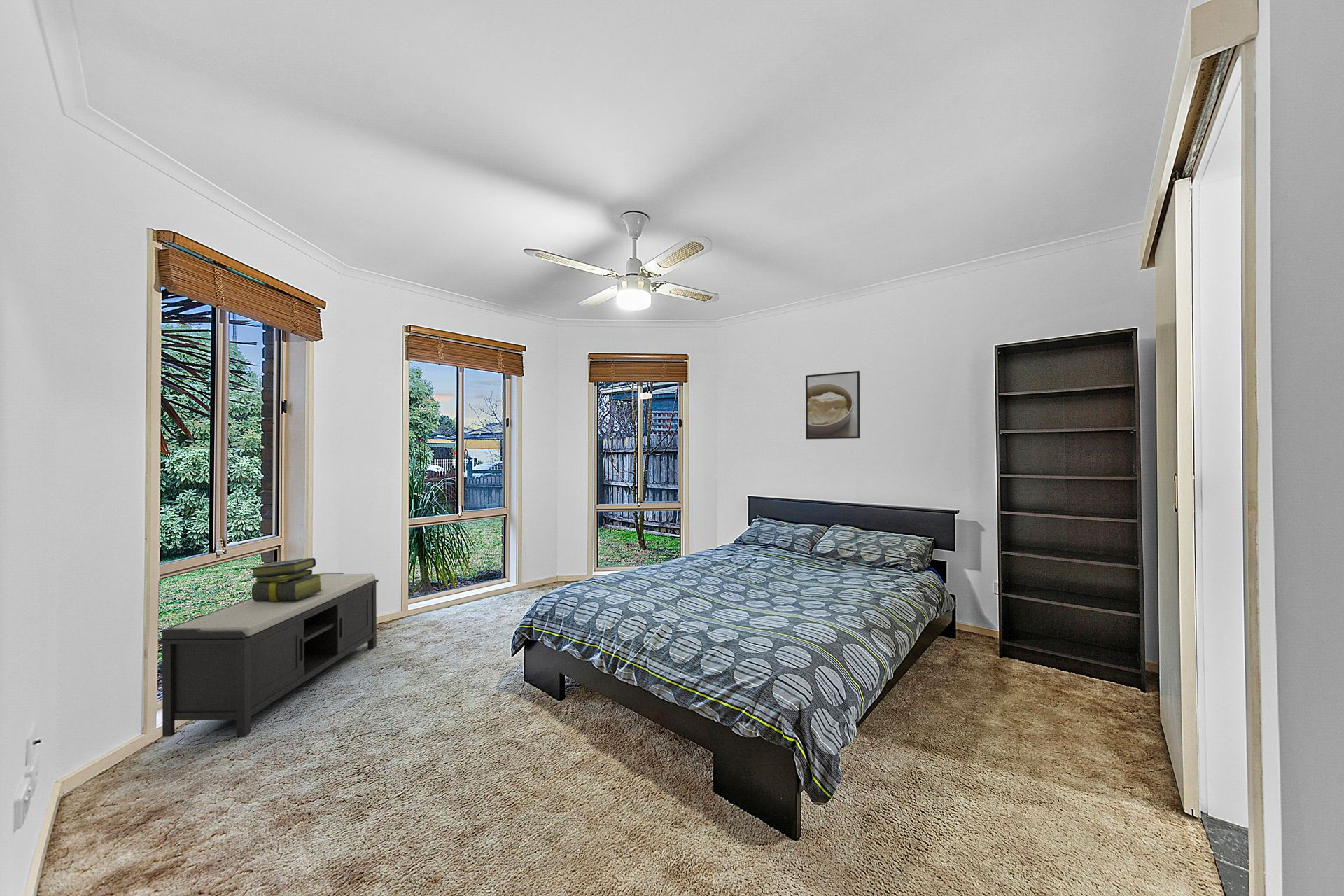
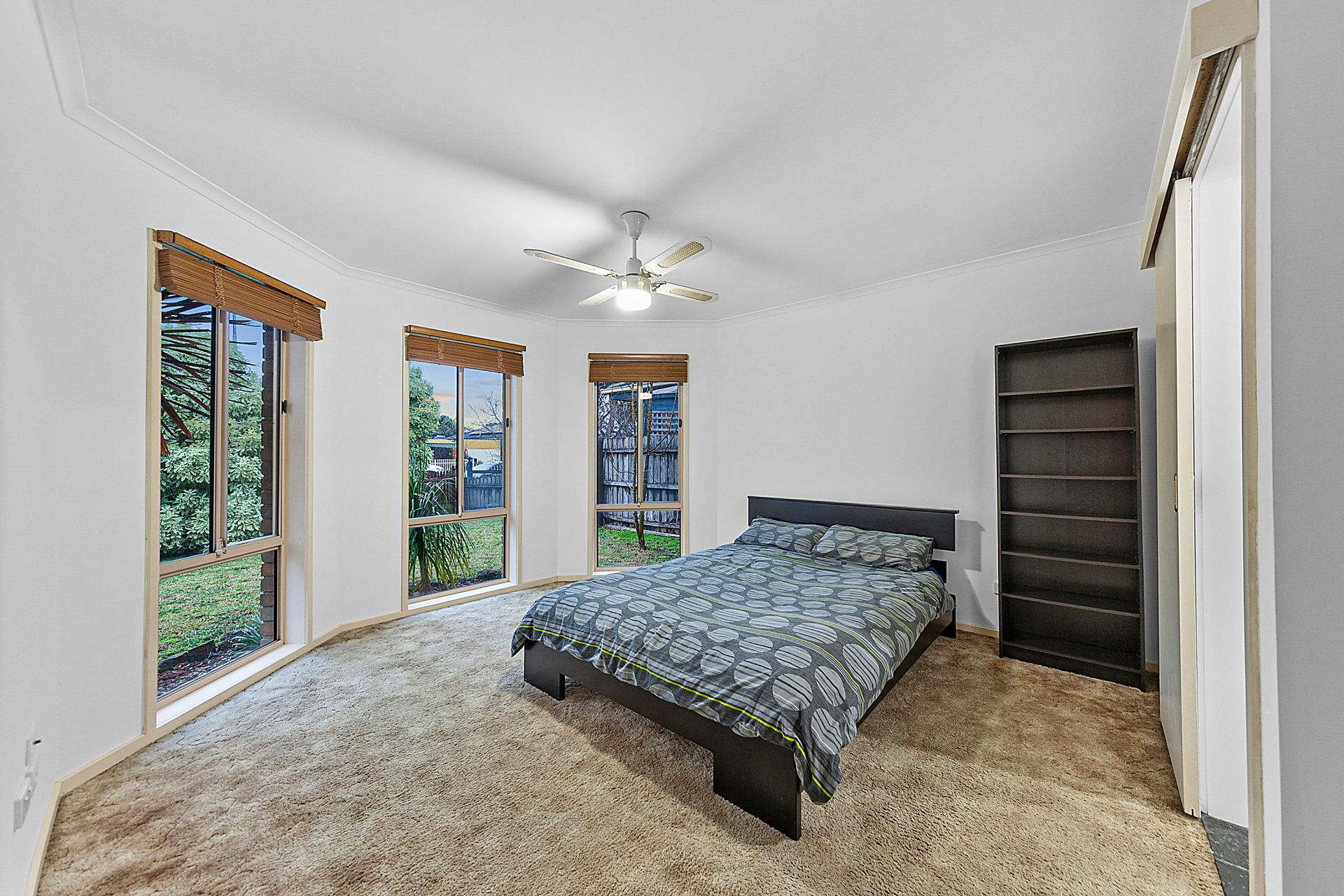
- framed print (832, 406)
- bench (289, 639)
- stack of books (285, 578)
